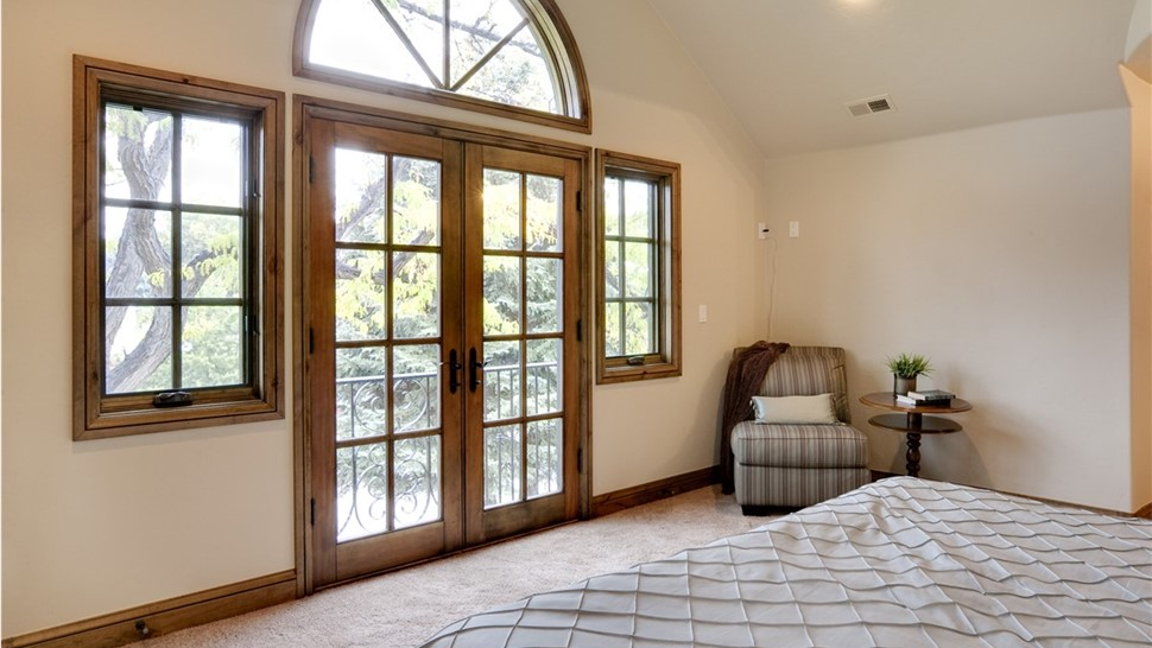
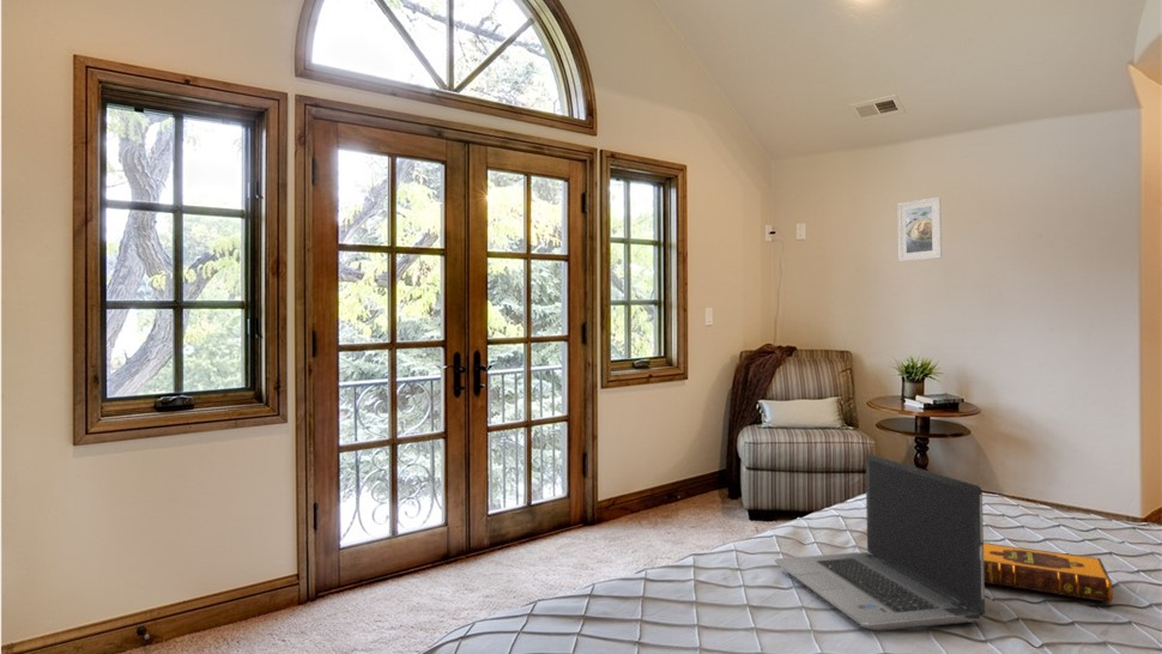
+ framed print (919, 229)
+ hardback book (1035, 570)
+ laptop computer (867, 532)
